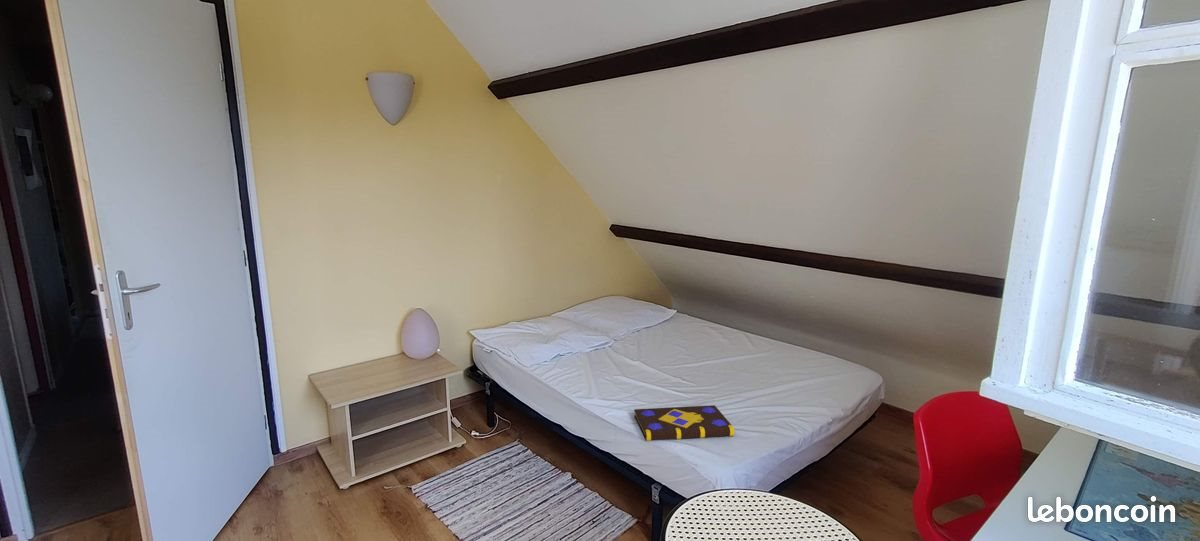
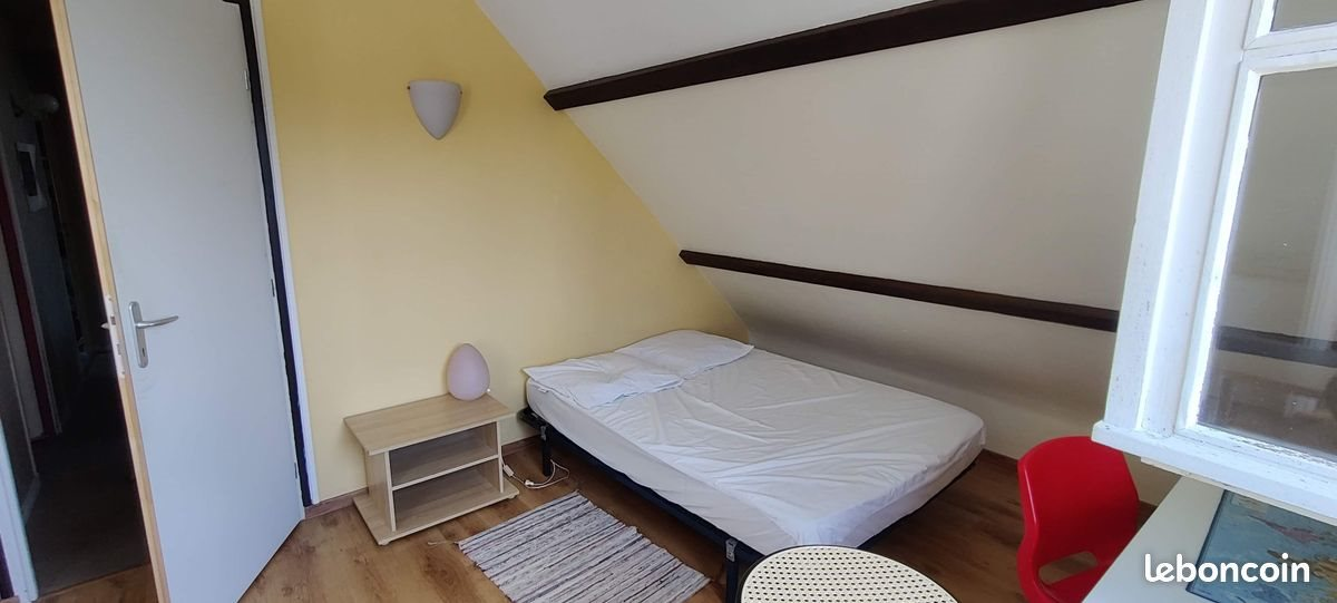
- book (681, 419)
